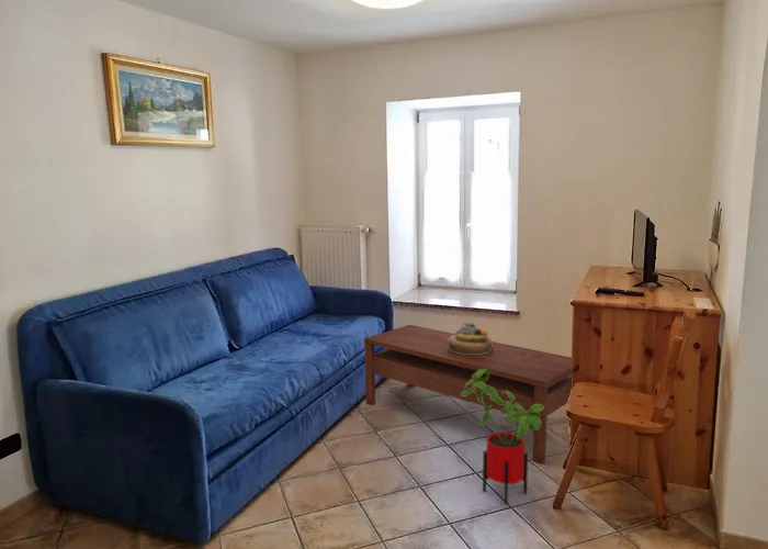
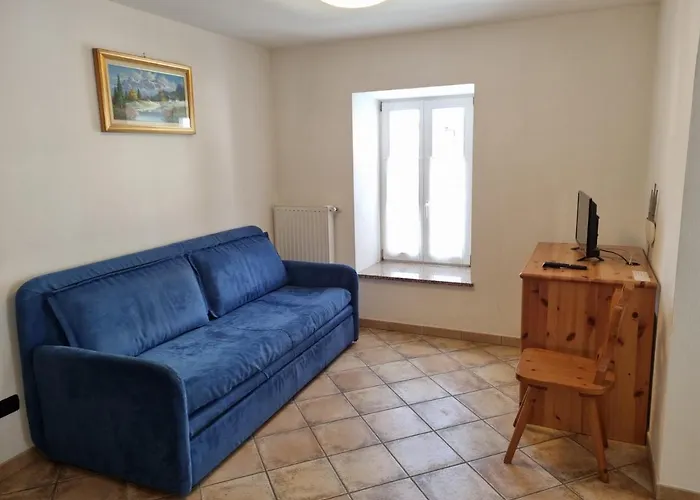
- coffee table (465, 383)
- decorative bowl (470, 335)
- house plant (500, 433)
